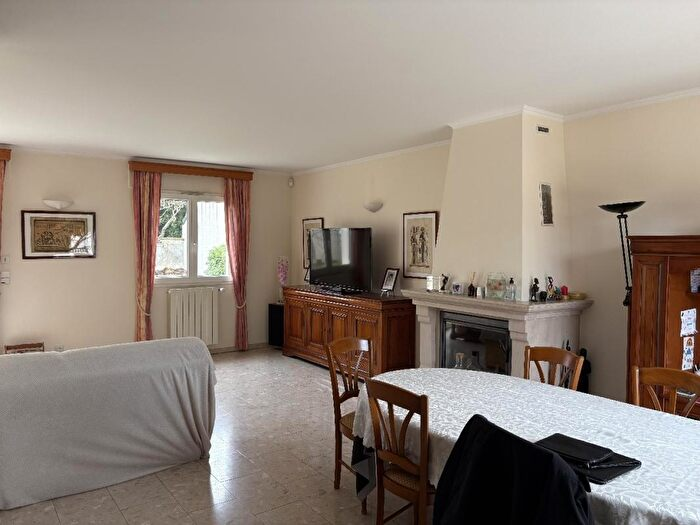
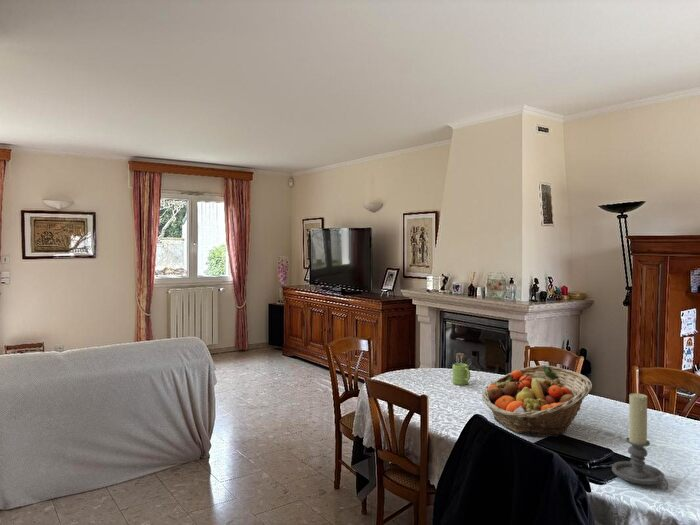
+ mug (462, 374)
+ candle holder (641, 437)
+ fruit basket (534, 397)
